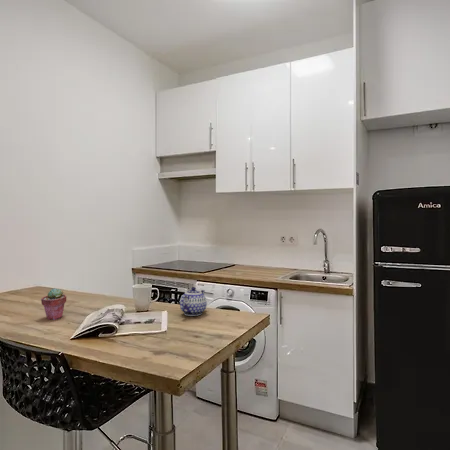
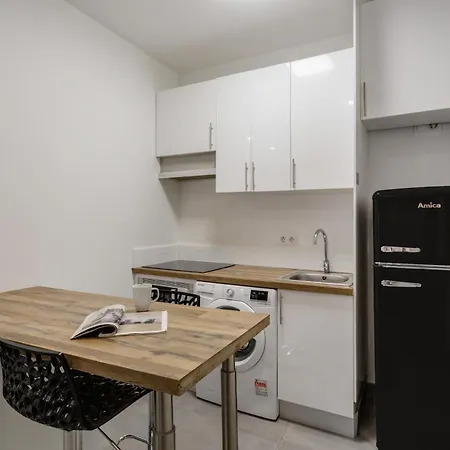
- teapot (193, 300)
- potted succulent (54, 302)
